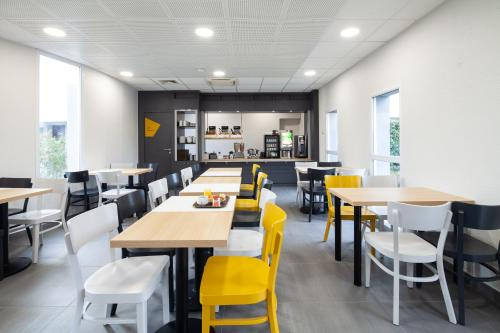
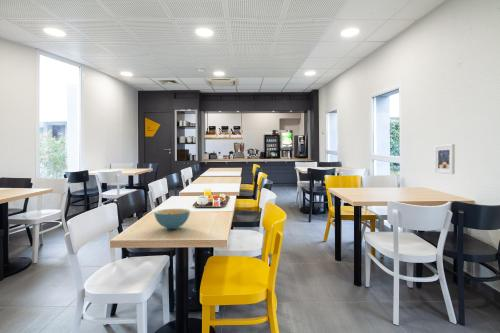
+ cereal bowl (172, 219)
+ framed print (444, 159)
